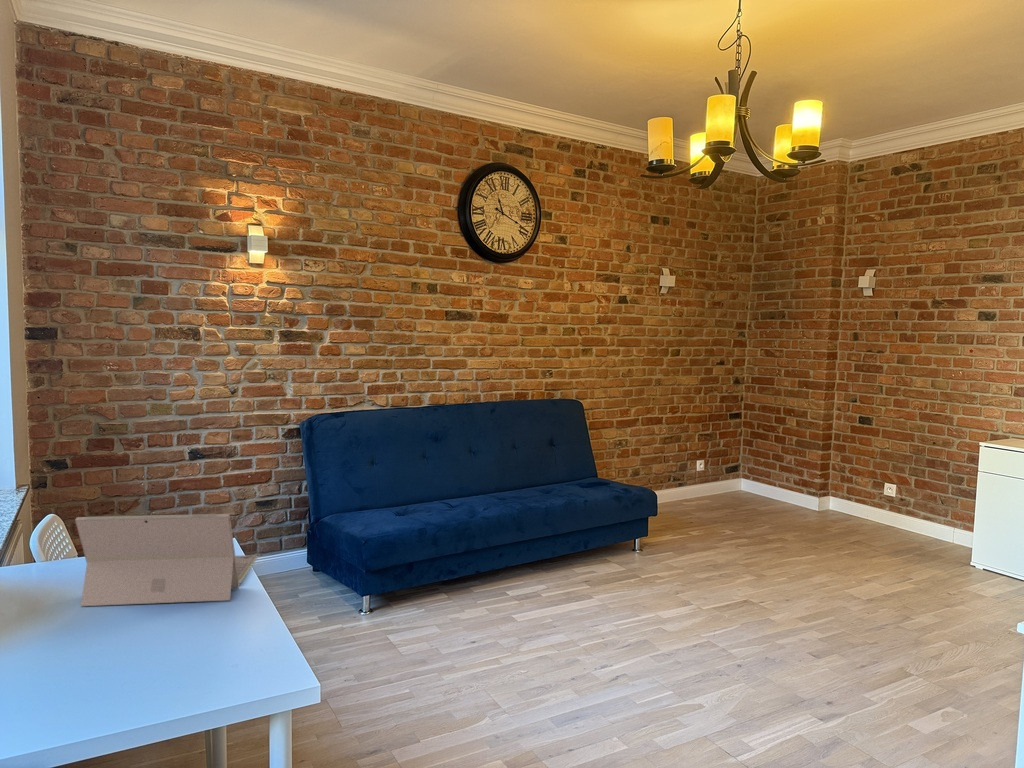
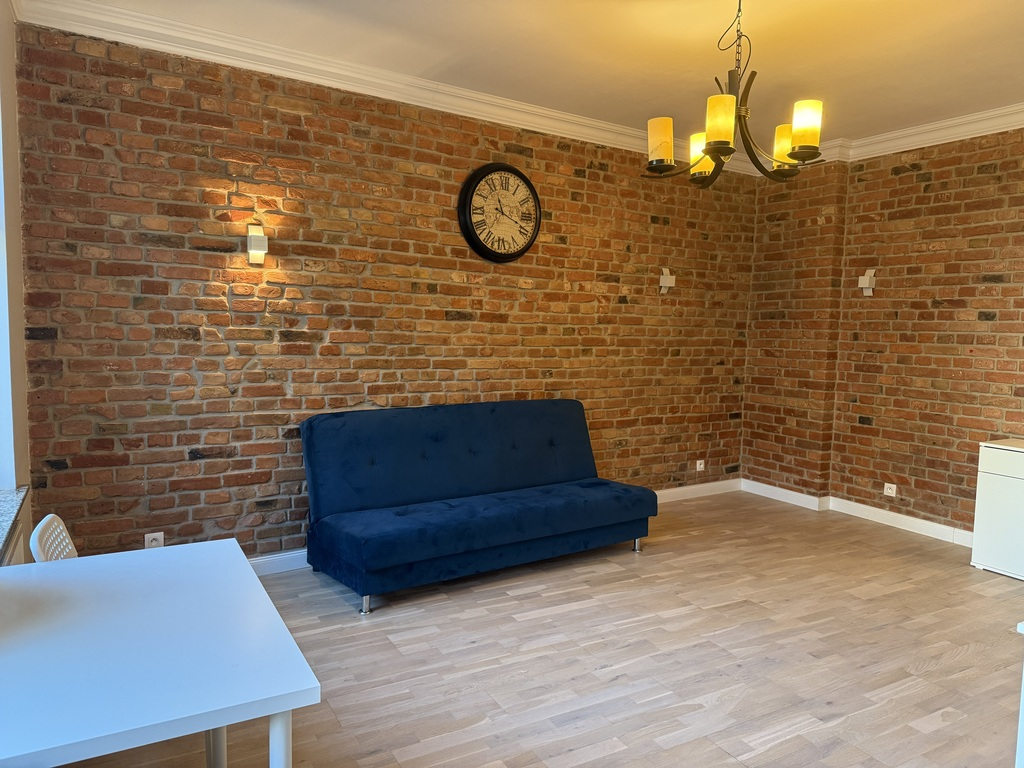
- laptop (177, 539)
